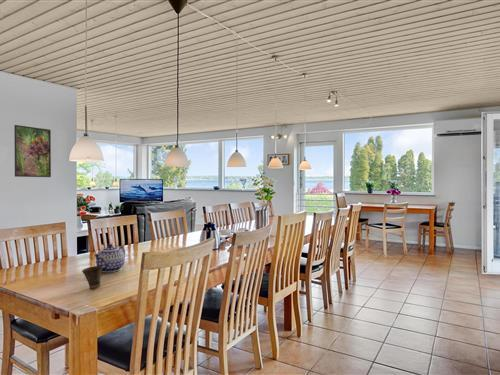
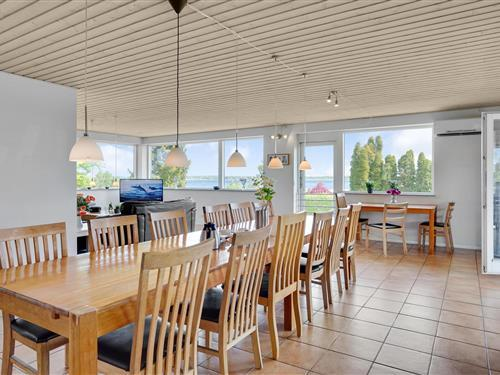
- teapot (110, 257)
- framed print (33, 152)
- cup (92, 277)
